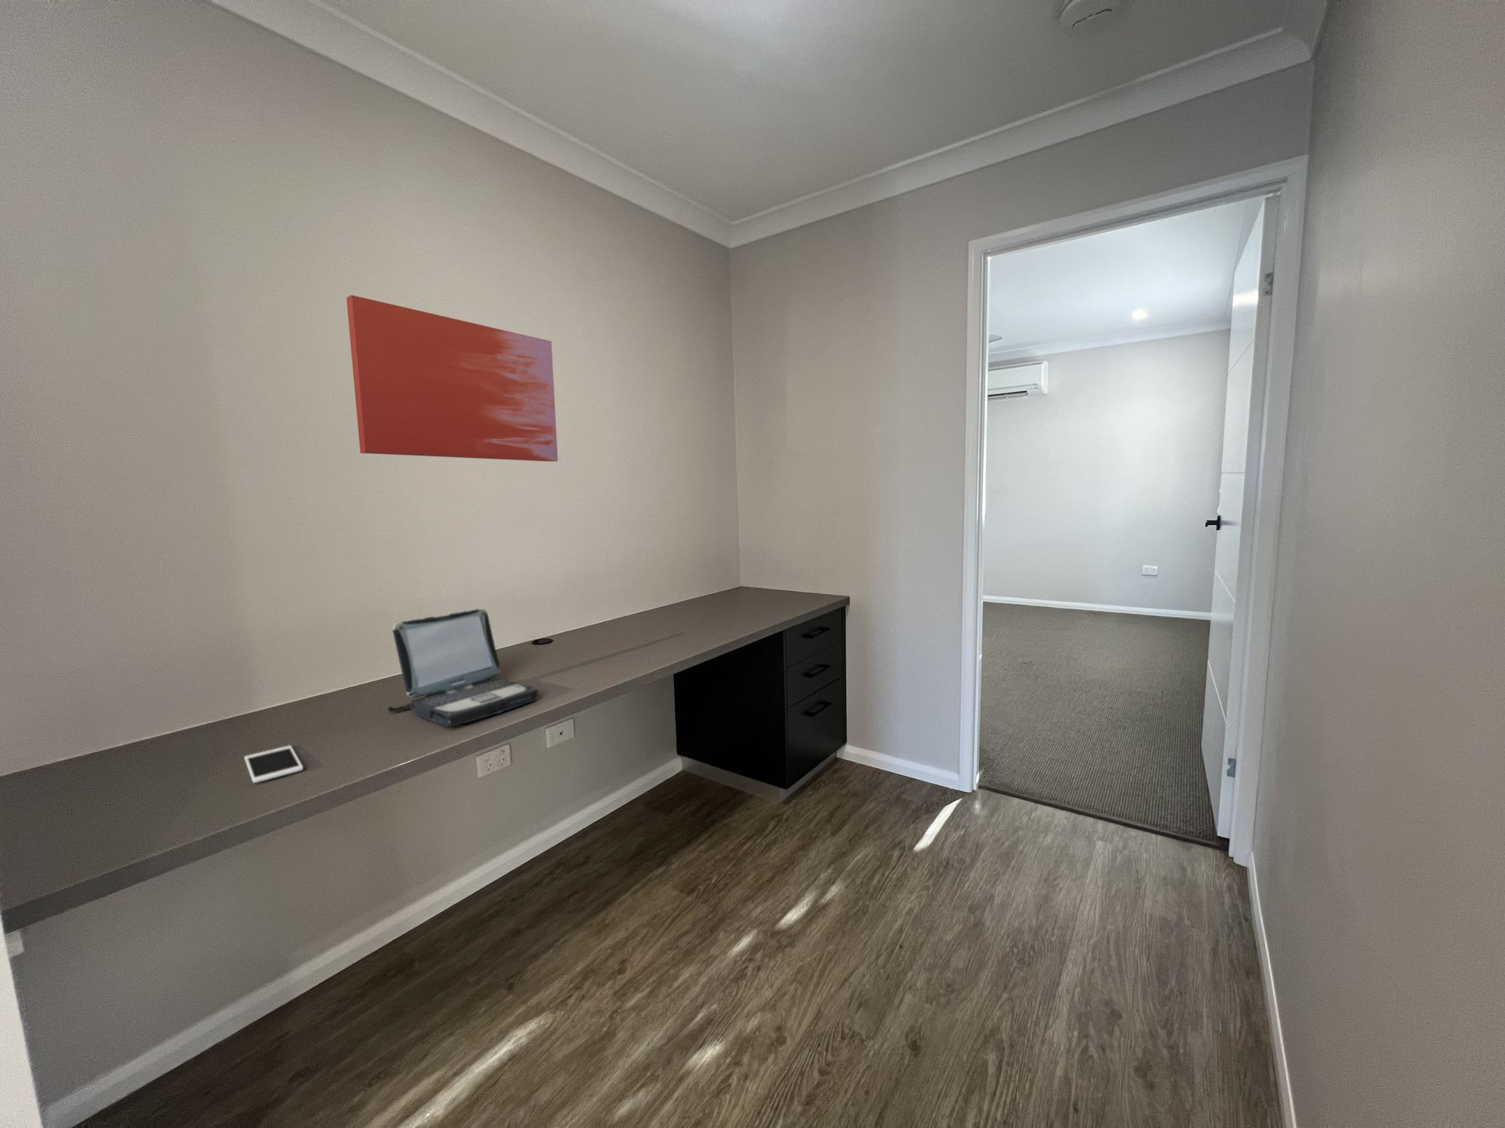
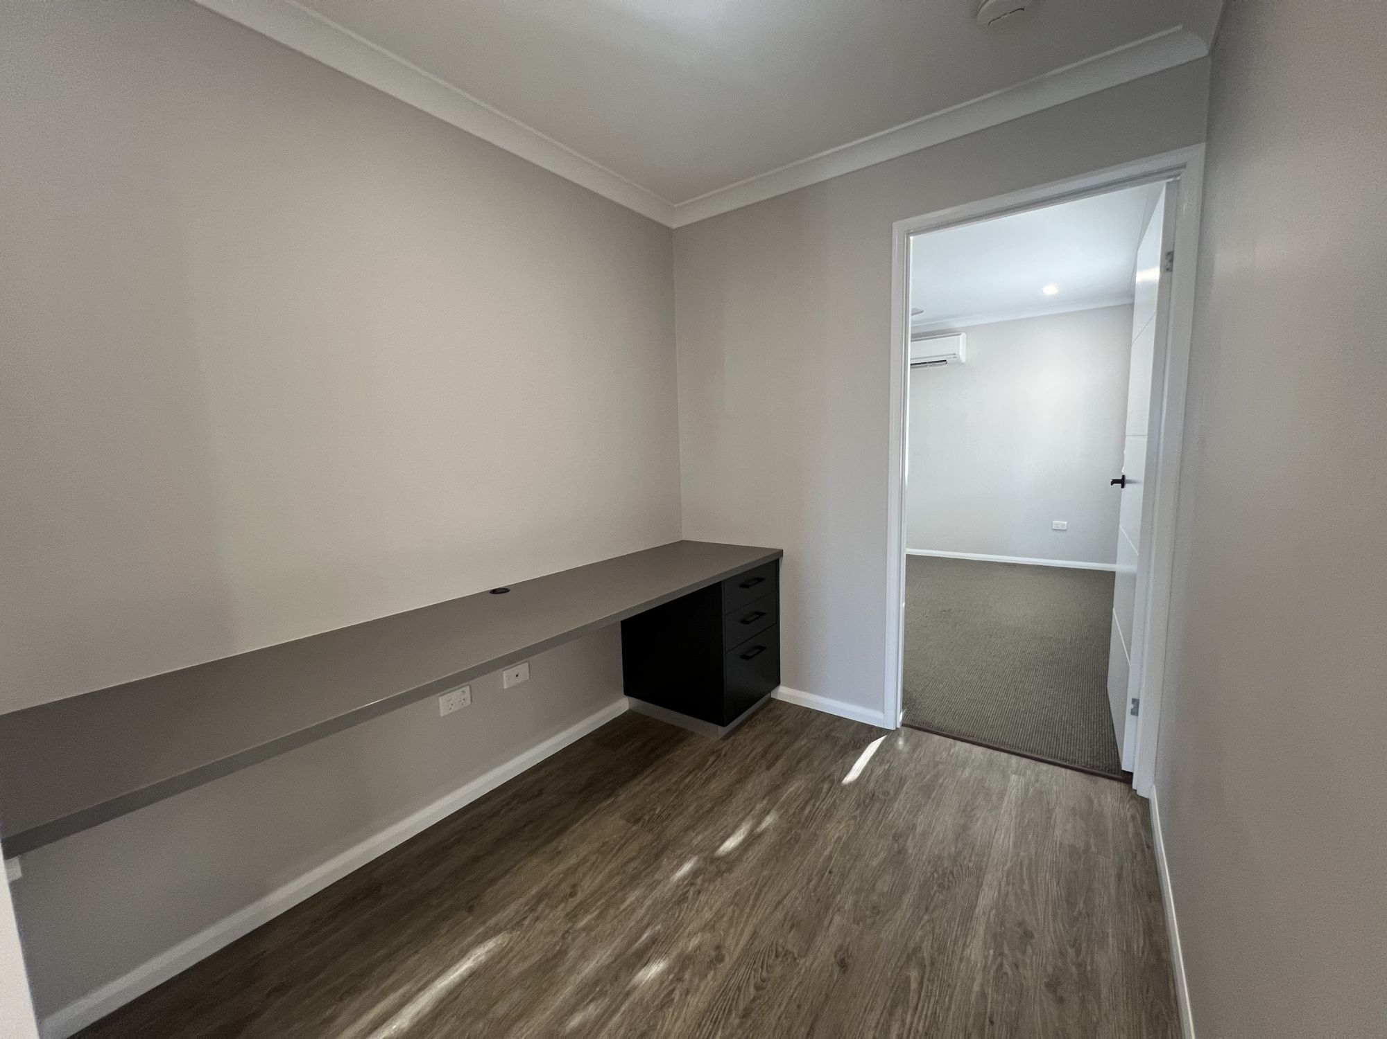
- cell phone (274, 763)
- laptop (465, 662)
- wall art (467, 390)
